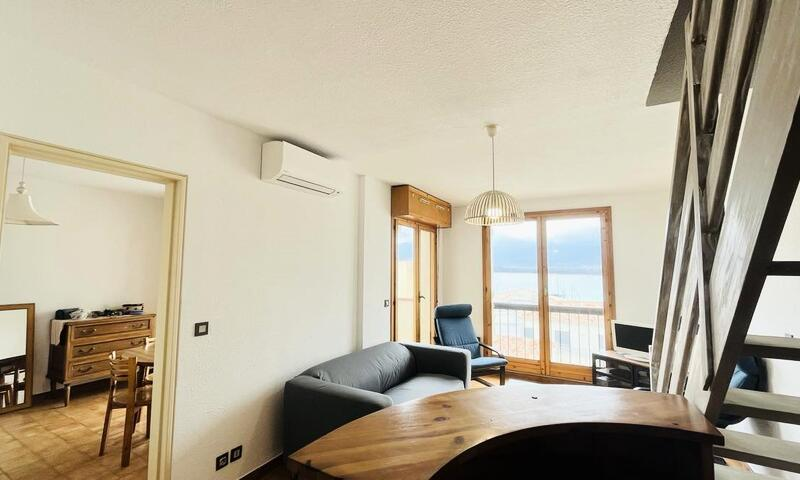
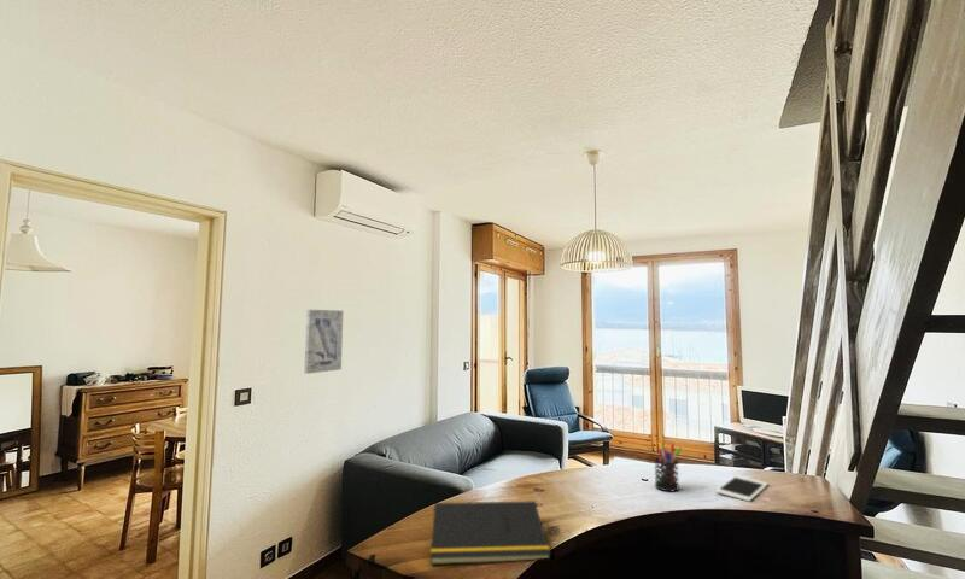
+ notepad (487, 530)
+ wall art (324, 340)
+ cell phone (742, 487)
+ pen holder (668, 463)
